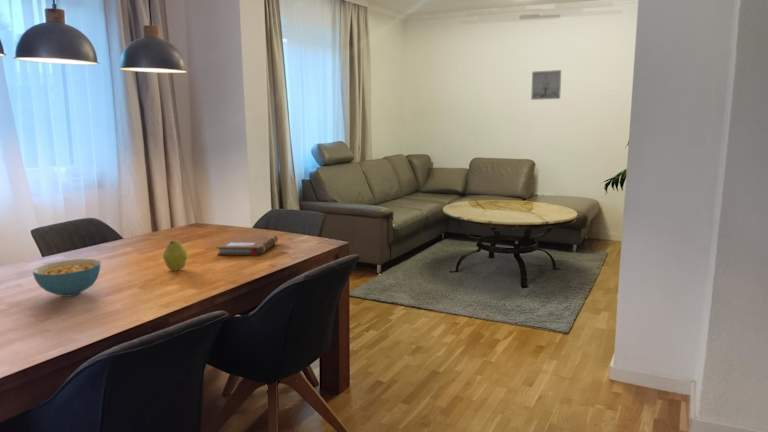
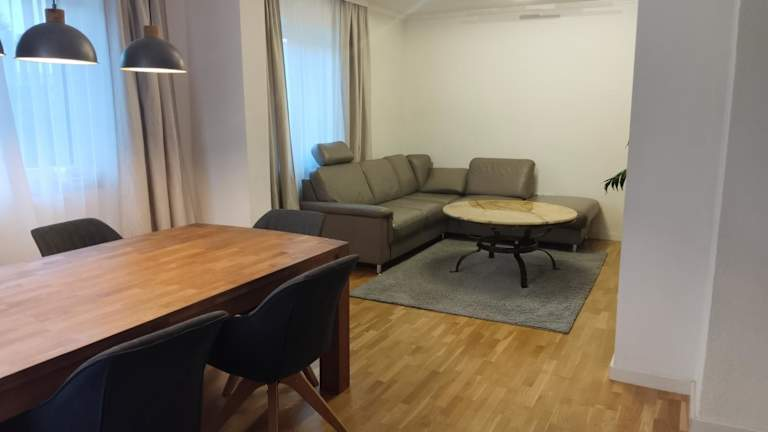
- notebook (248, 245)
- fruit (175, 255)
- cereal bowl (69, 280)
- wall art (546, 85)
